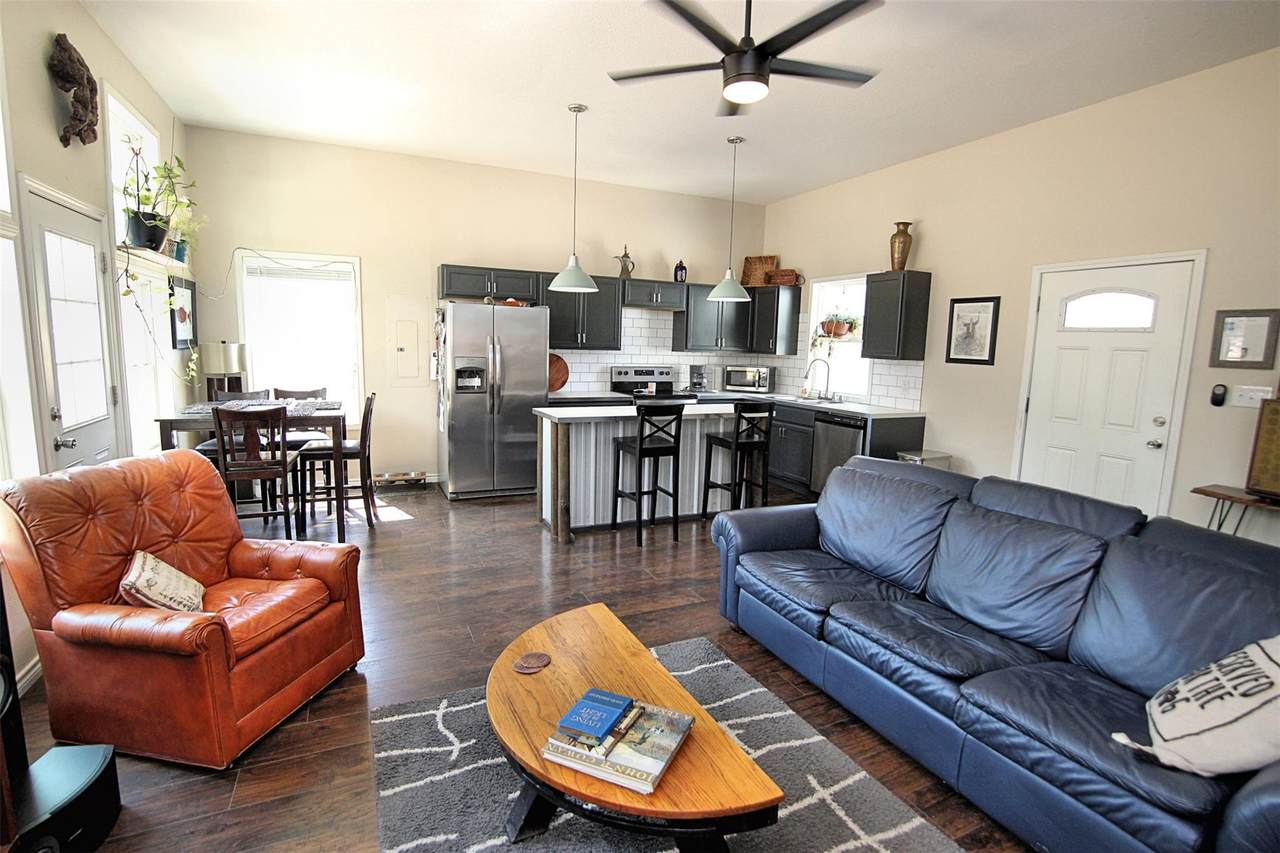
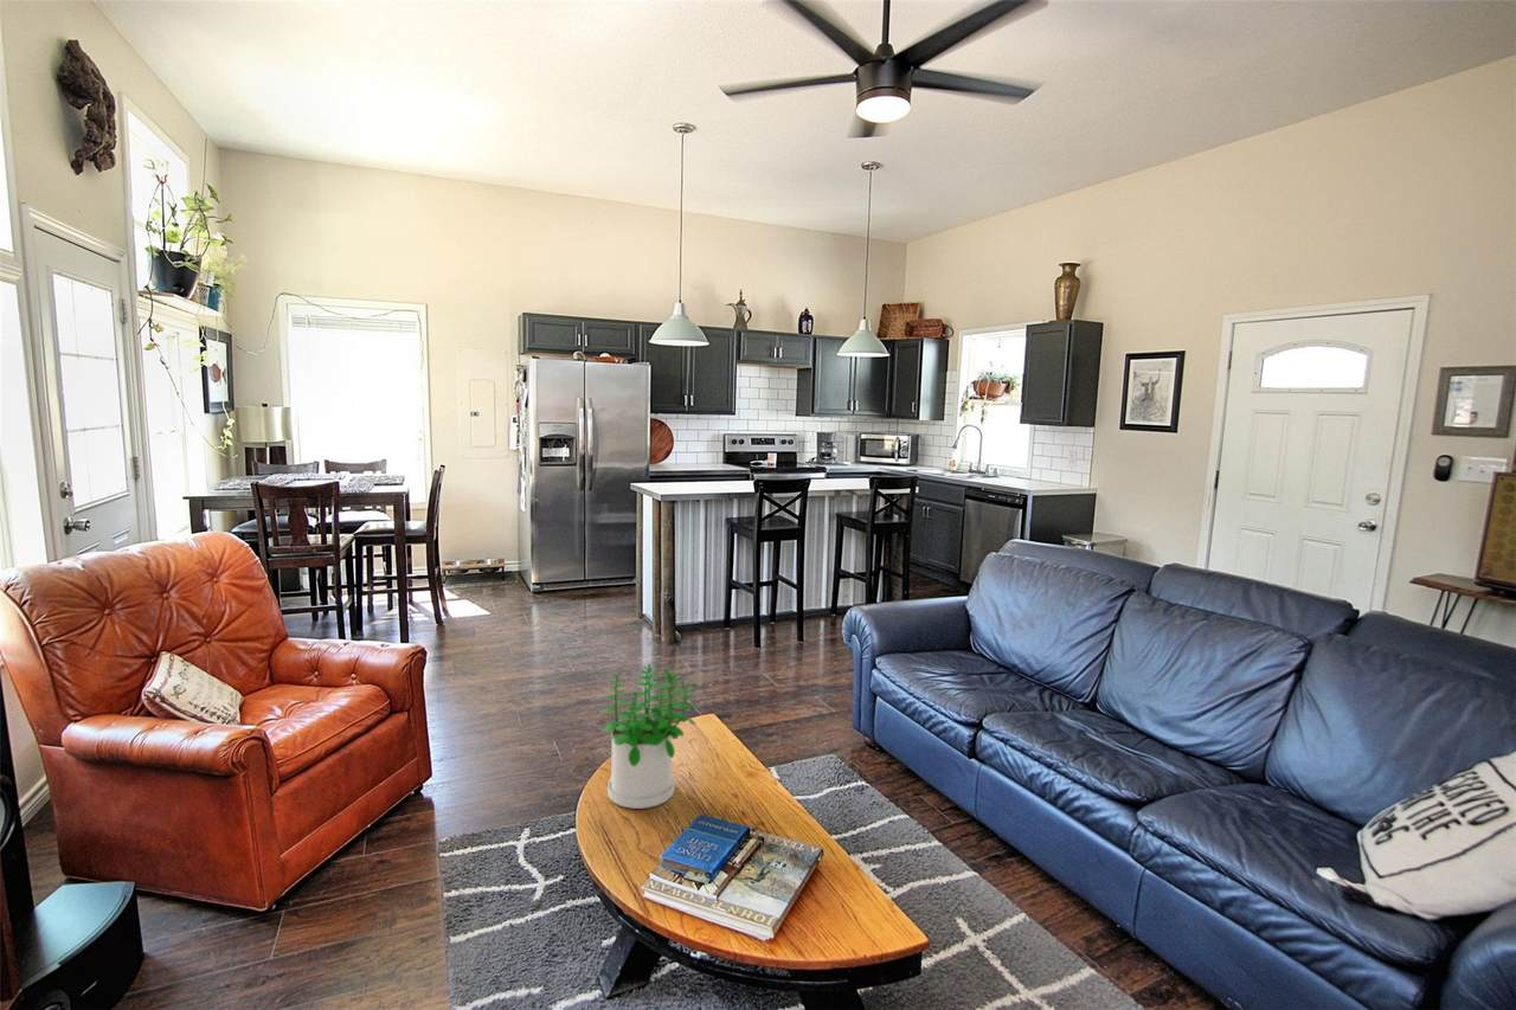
+ potted plant (650, 731)
